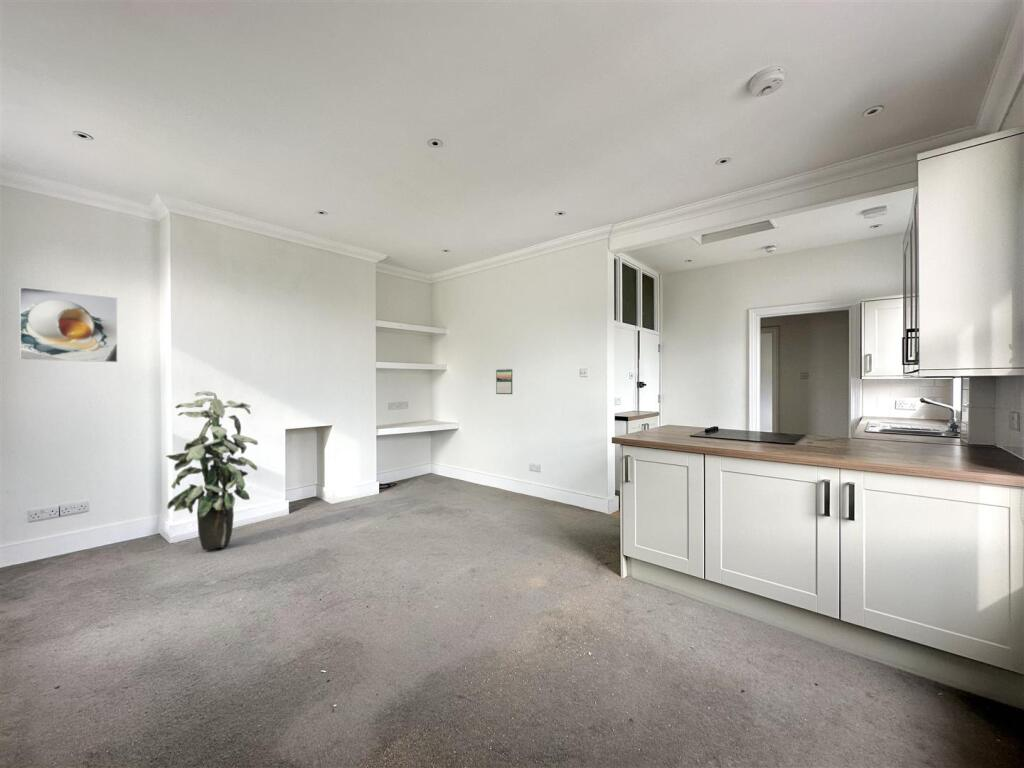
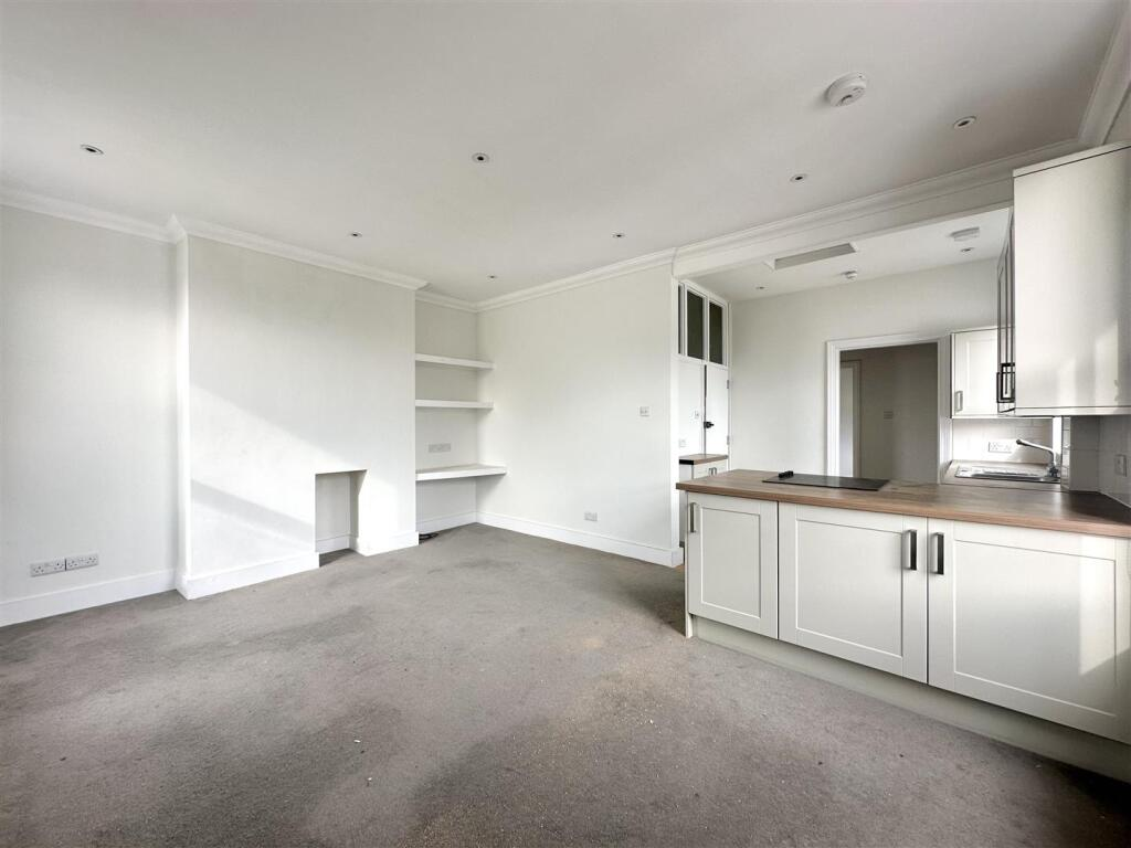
- indoor plant (211, 468)
- calendar (504, 381)
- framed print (71, 326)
